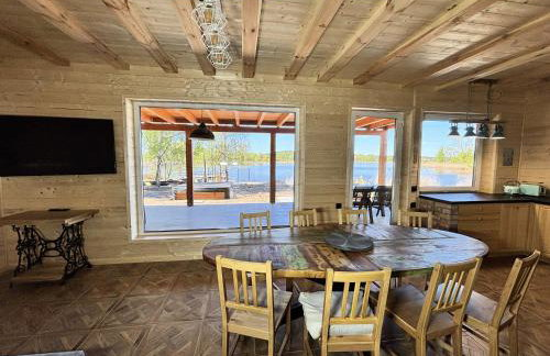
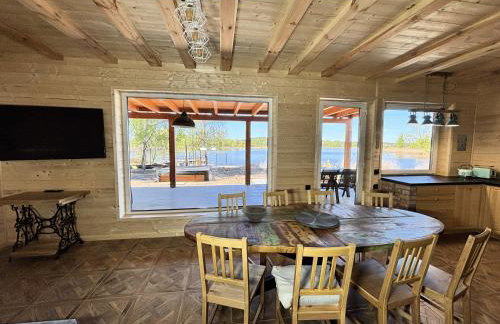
+ decorative bowl (255, 214)
